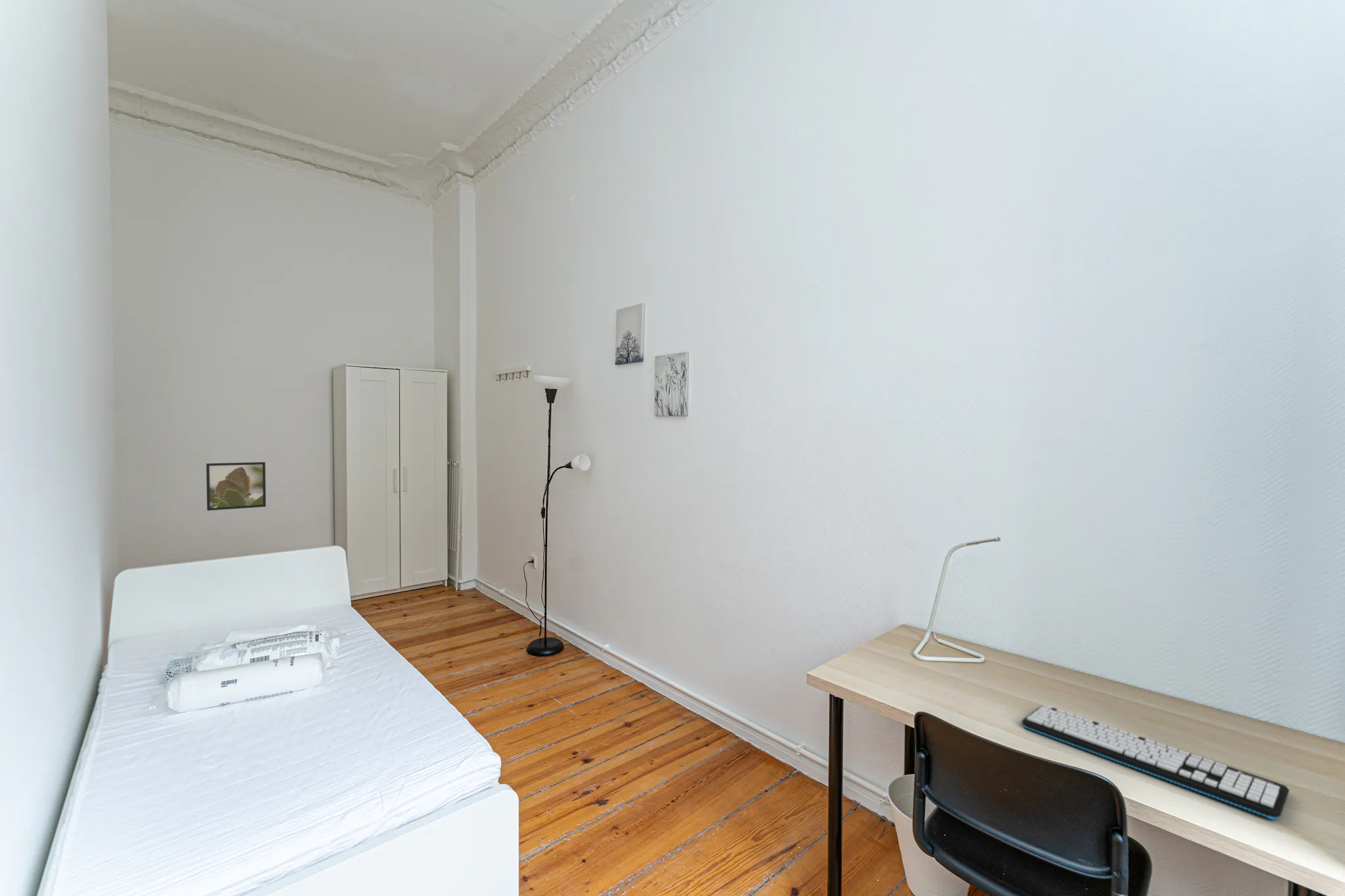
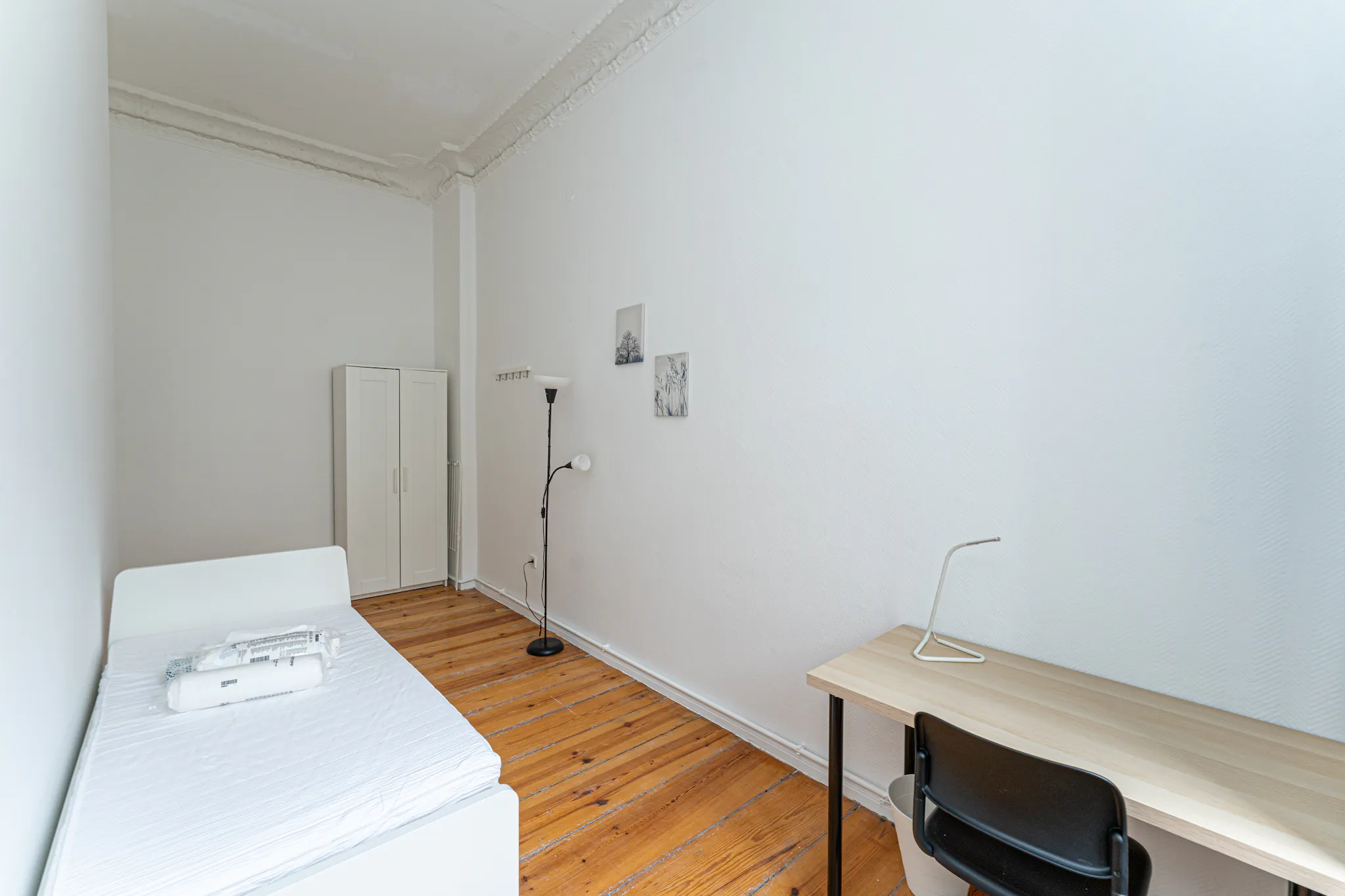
- keyboard (1141, 751)
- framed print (236, 485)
